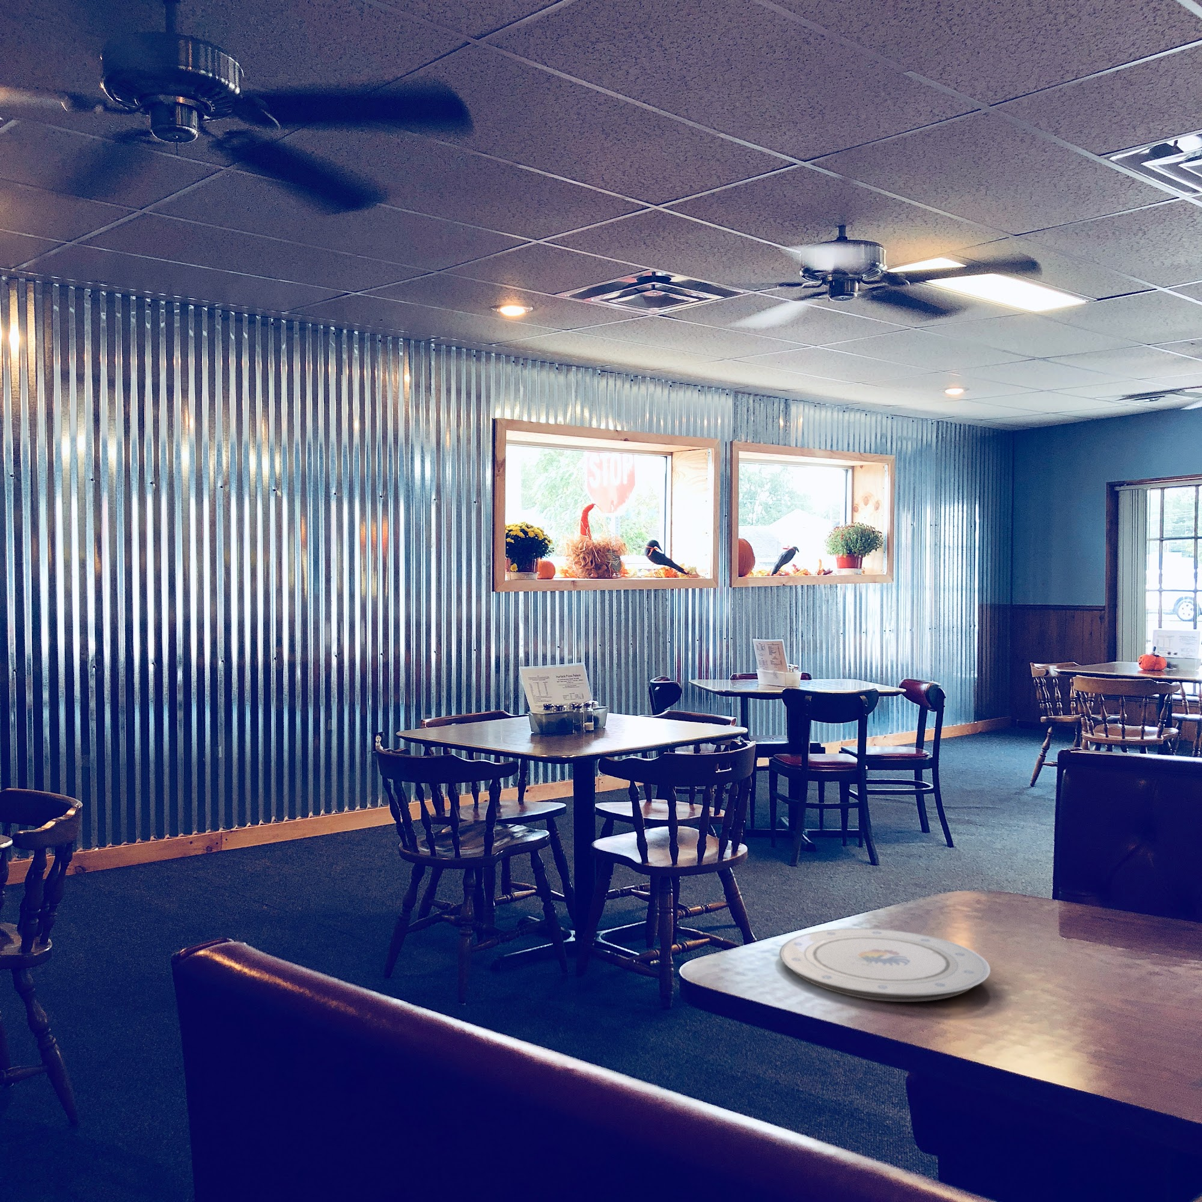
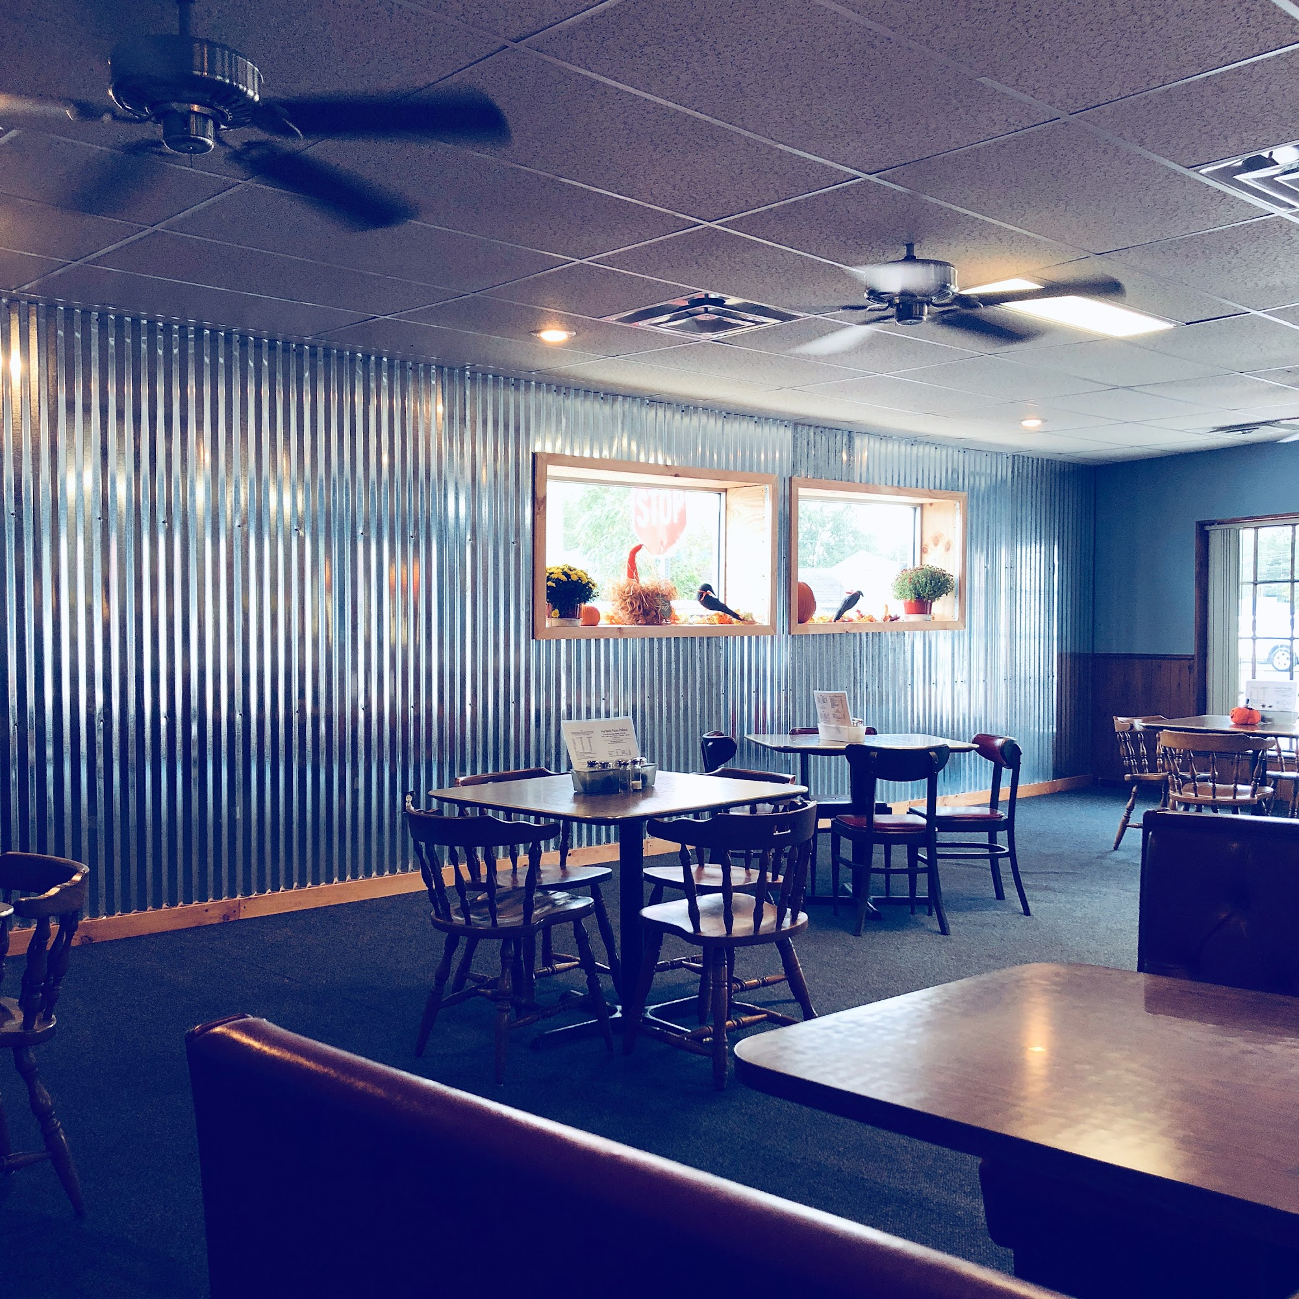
- plate (883, 963)
